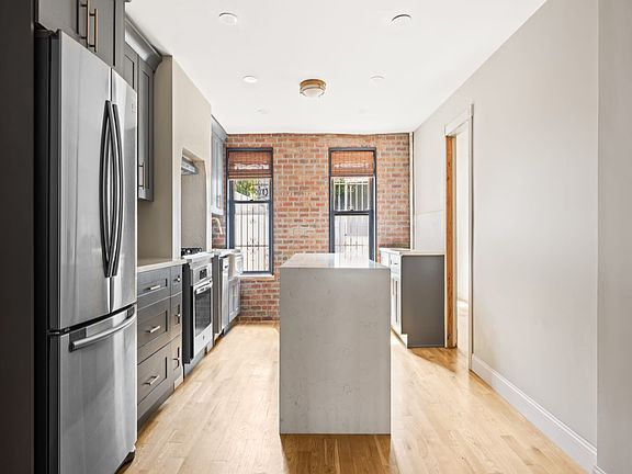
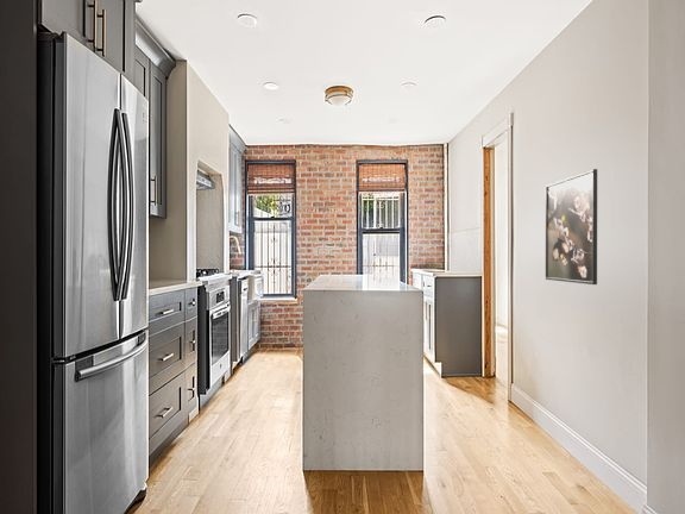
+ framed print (568, 230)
